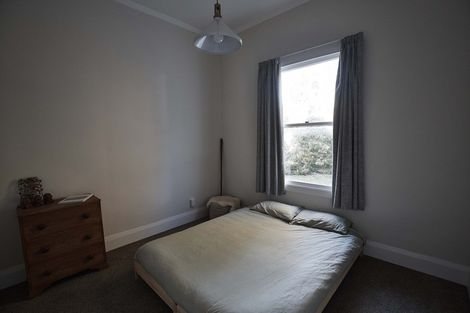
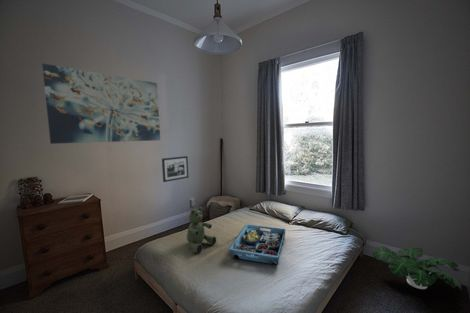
+ serving tray (259, 241)
+ picture frame (175, 168)
+ potted plant (412, 270)
+ teddy bear (197, 227)
+ wall art (111, 108)
